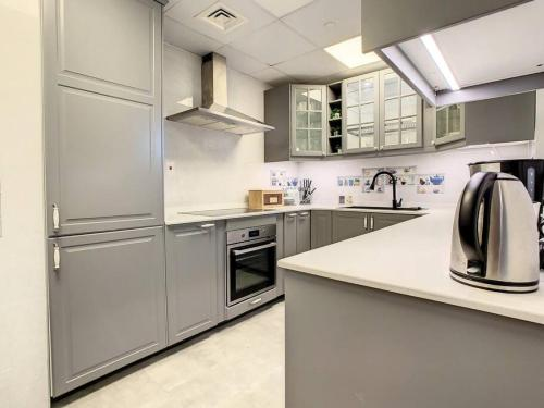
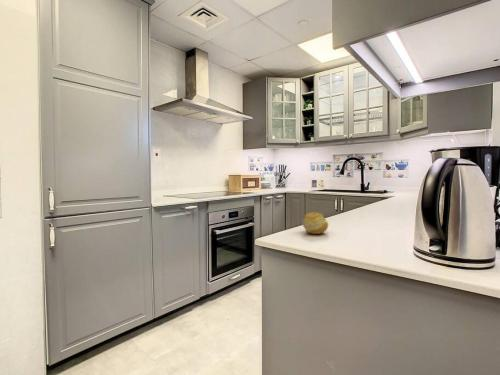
+ fruit (315, 222)
